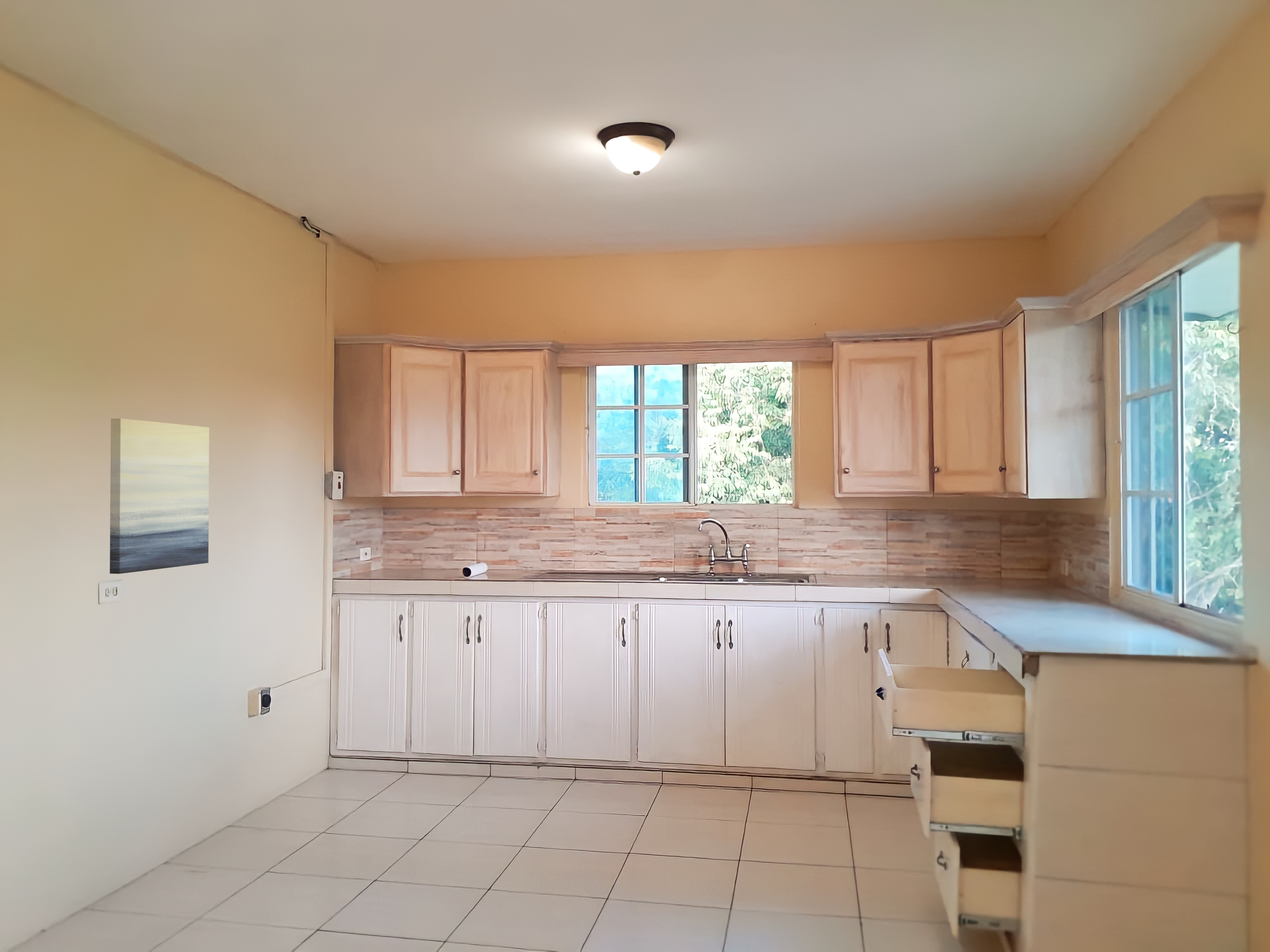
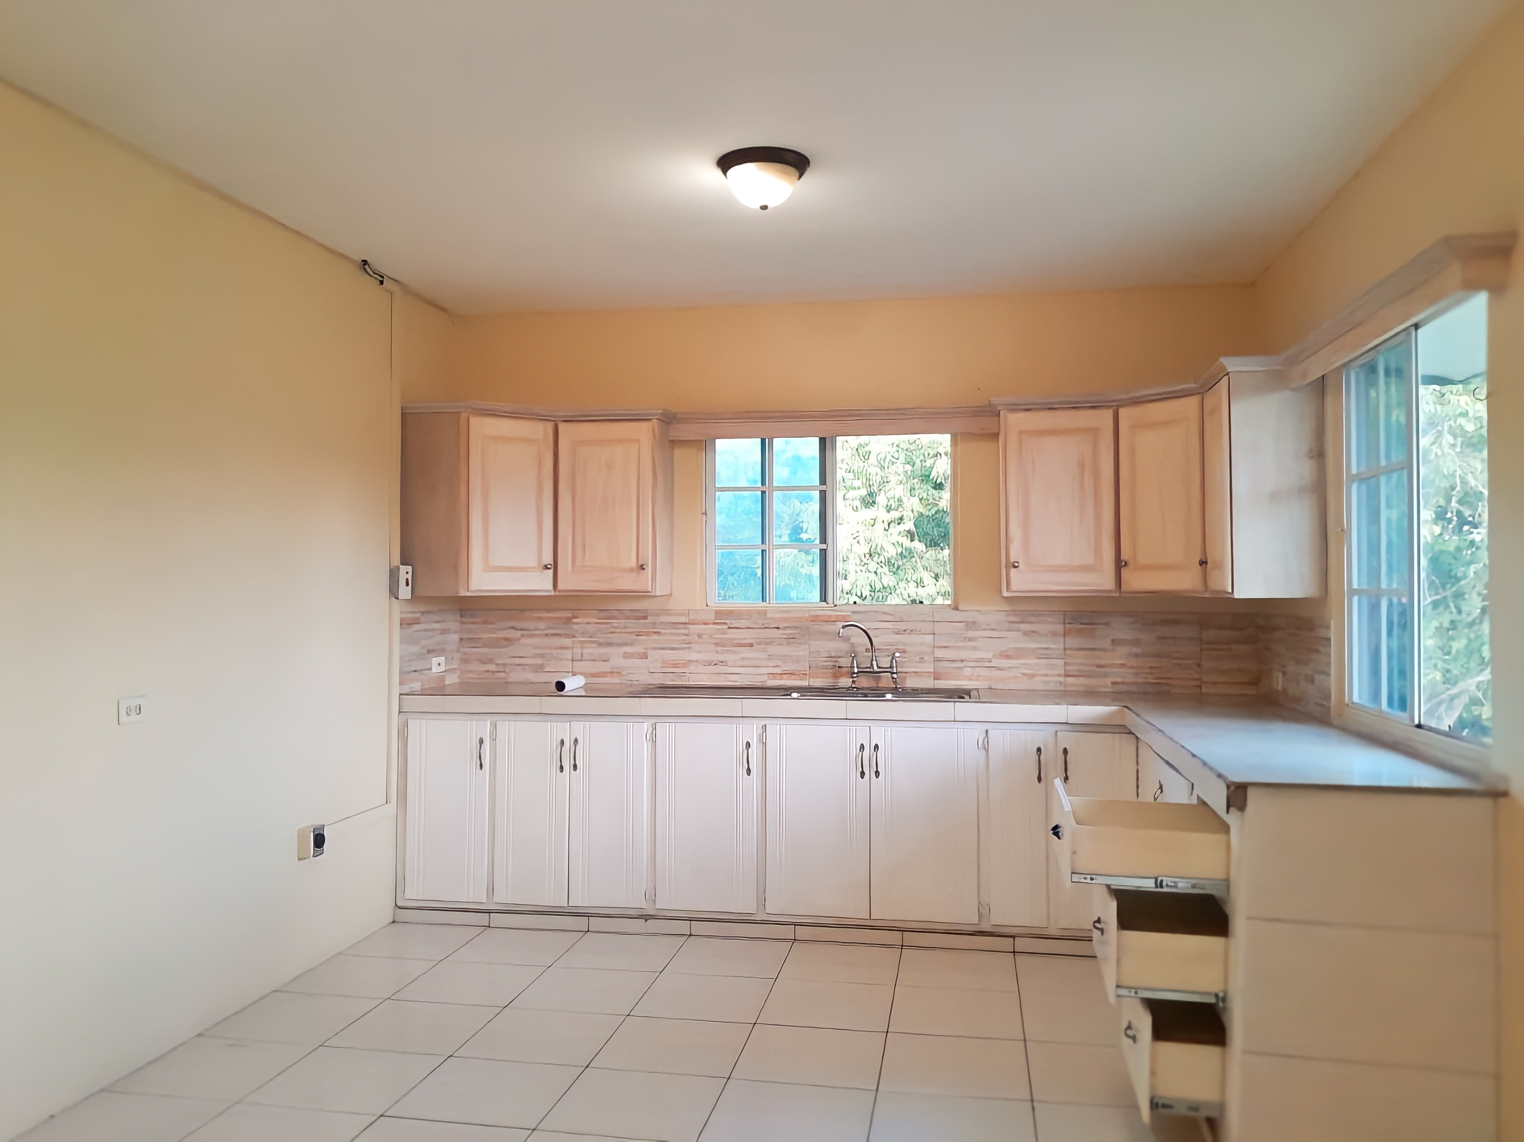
- wall art (163, 495)
